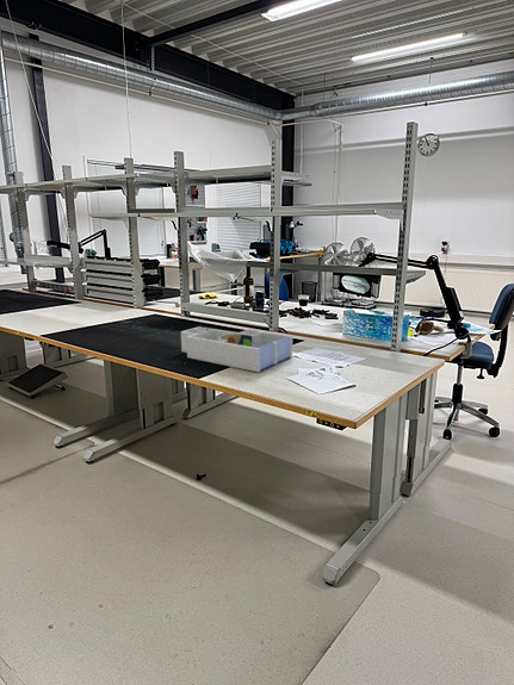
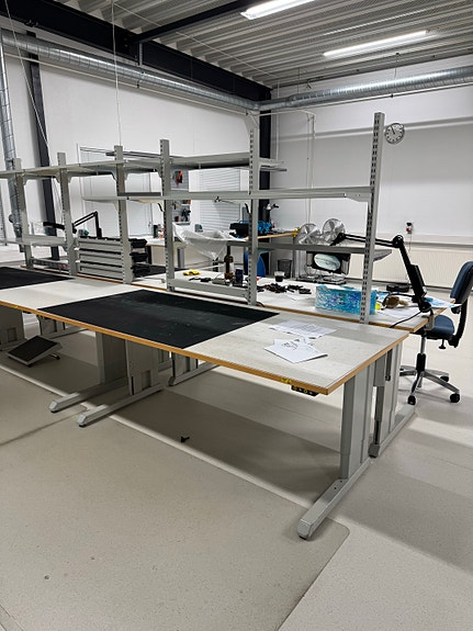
- desk organizer (231, 344)
